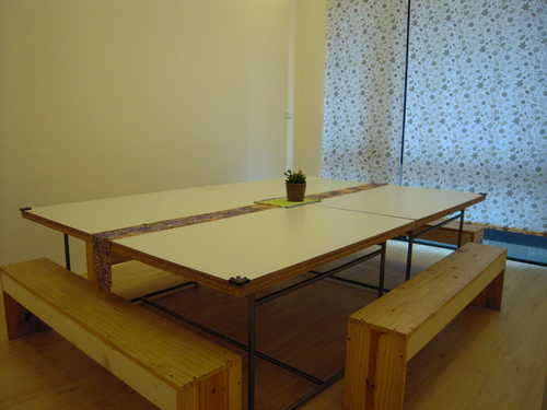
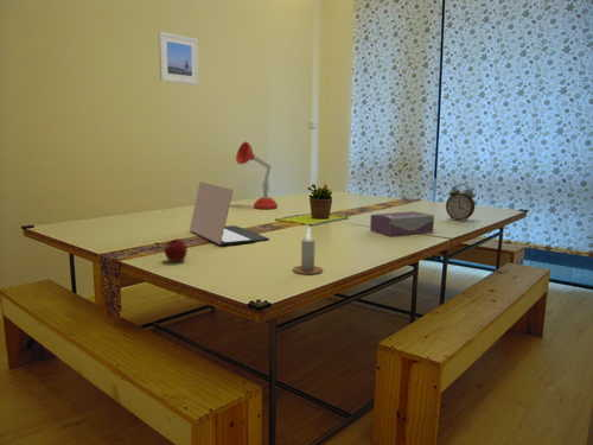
+ tissue box (401, 222)
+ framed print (179, 59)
+ candle (307, 248)
+ desk lamp (264, 178)
+ apple (176, 250)
+ alarm clock (460, 202)
+ laptop (228, 210)
